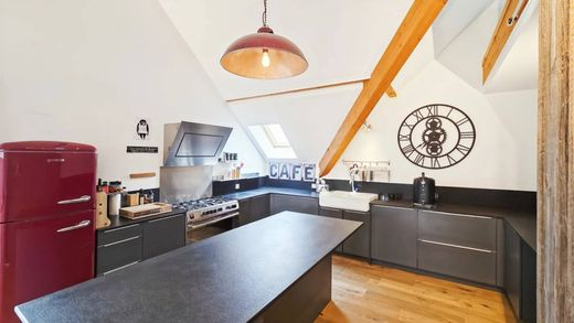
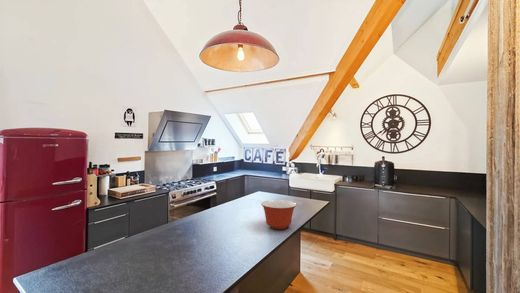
+ mixing bowl (278, 214)
